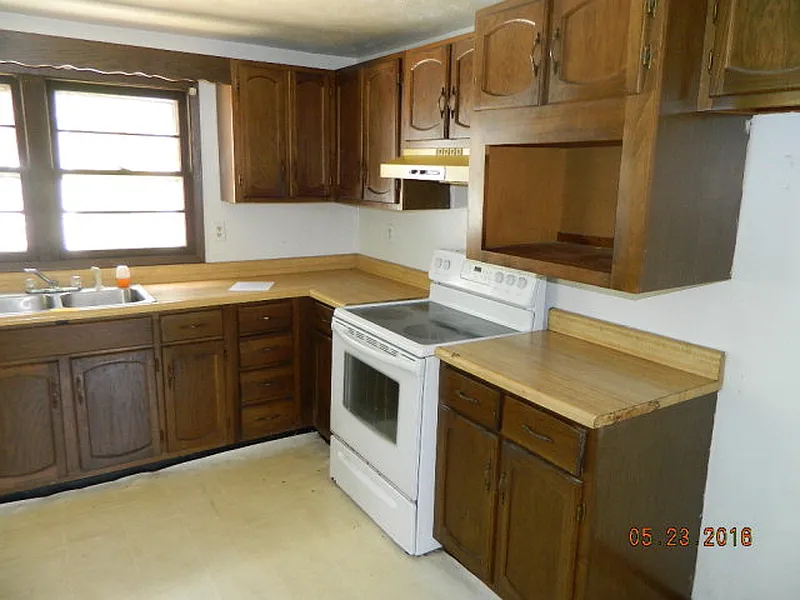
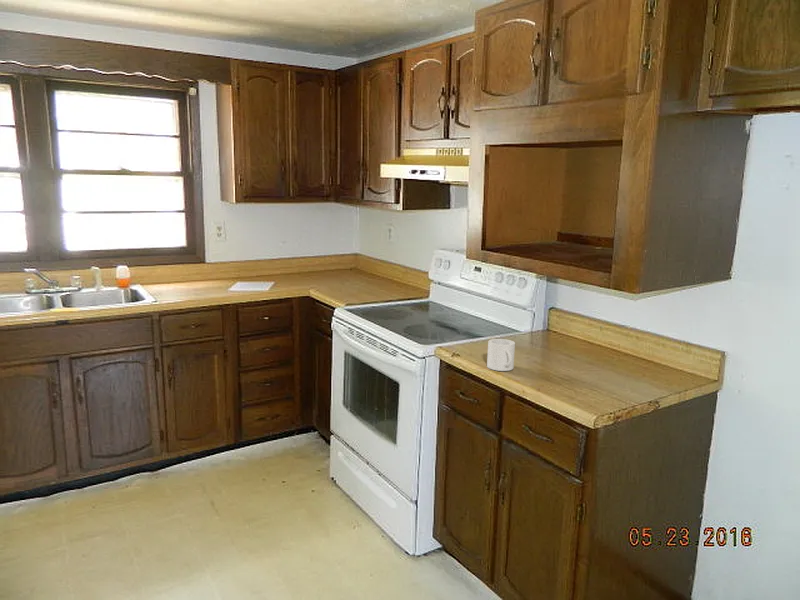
+ mug (503, 355)
